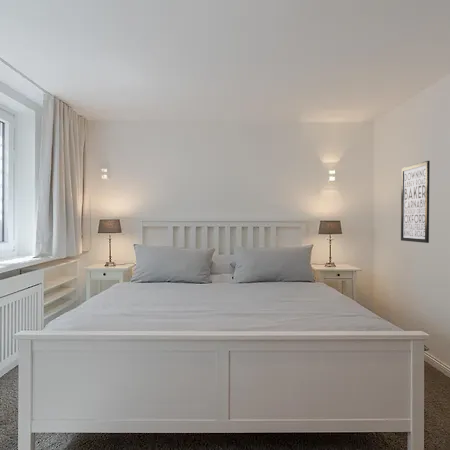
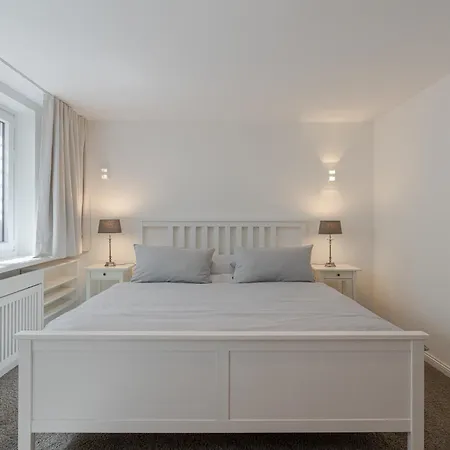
- wall art (414, 203)
